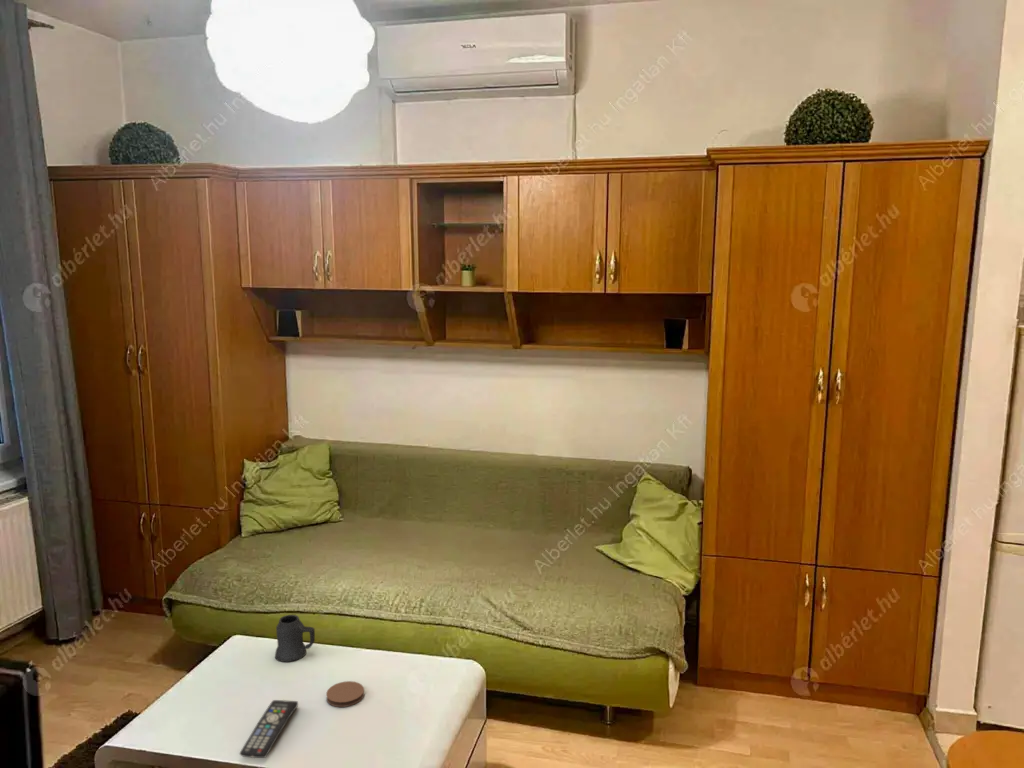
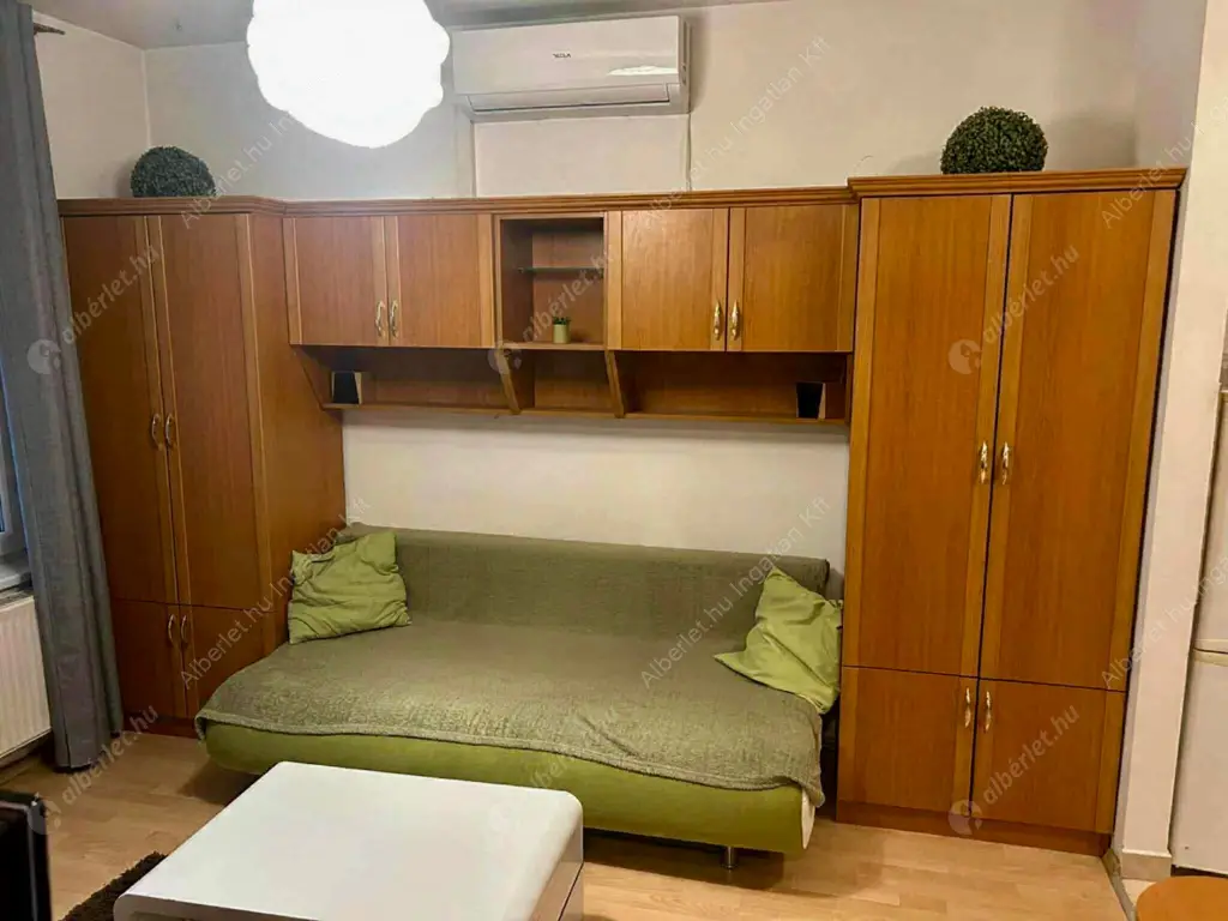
- remote control (271, 726)
- mug (294, 636)
- coaster (345, 693)
